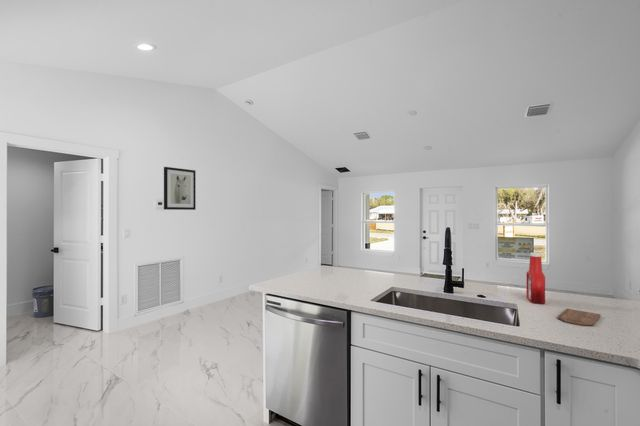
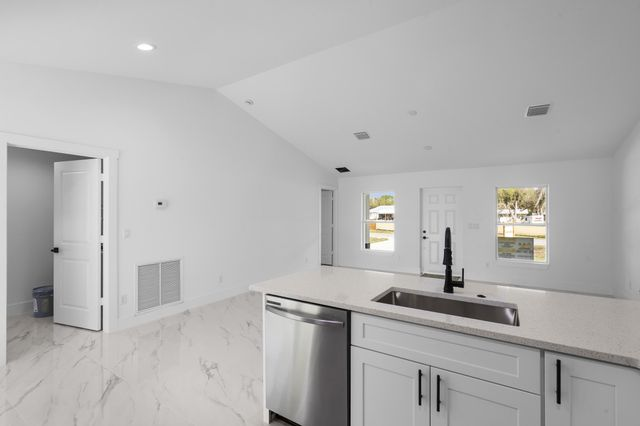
- cutting board (578, 317)
- soap bottle (535, 276)
- wall art (180, 189)
